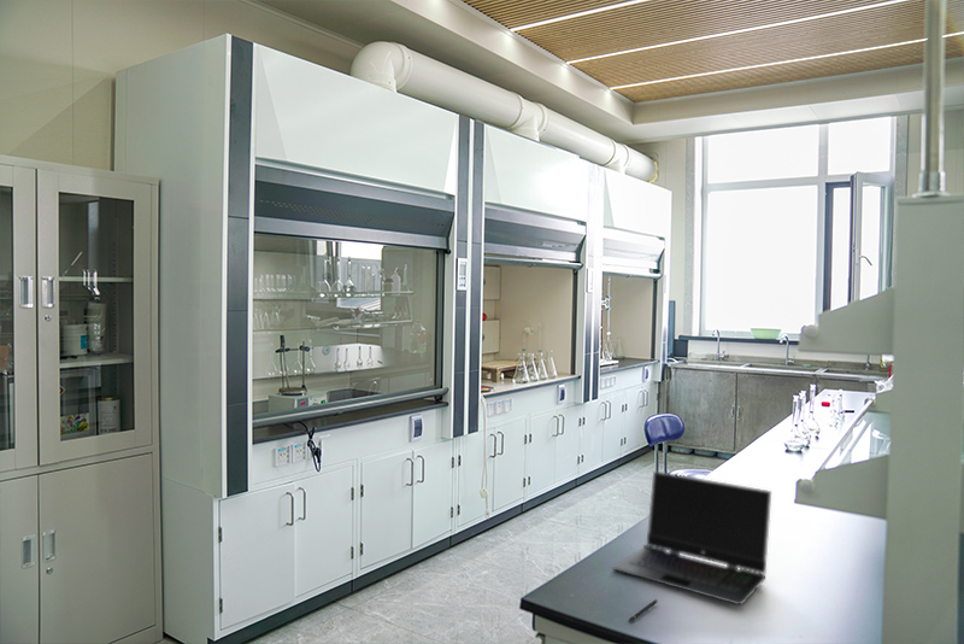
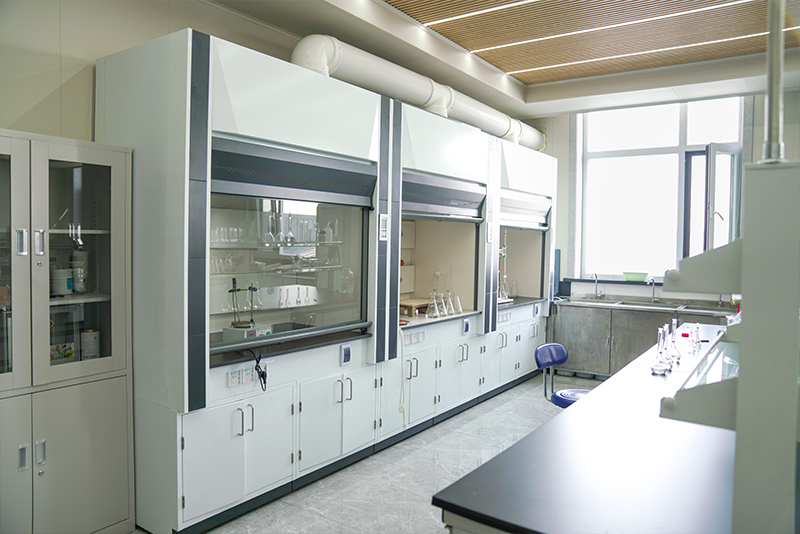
- laptop computer (692, 532)
- pen (642, 610)
